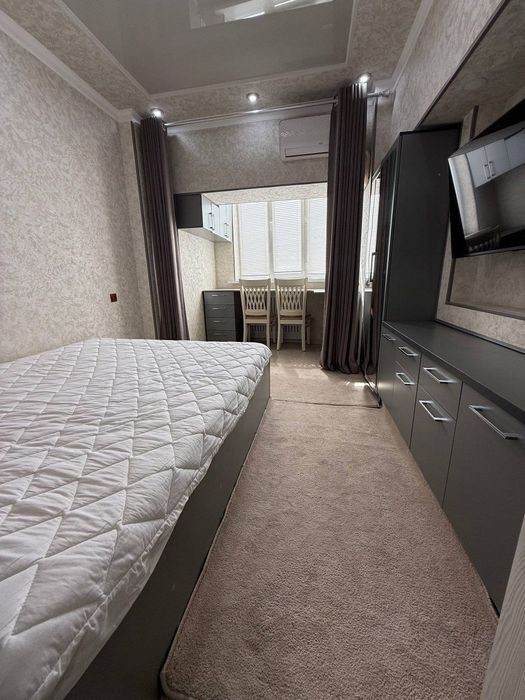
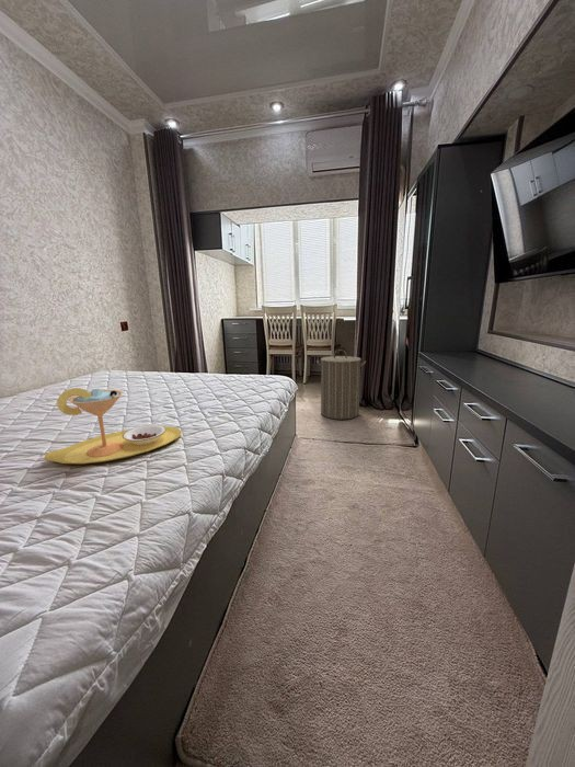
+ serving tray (108, 409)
+ laundry hamper (340, 381)
